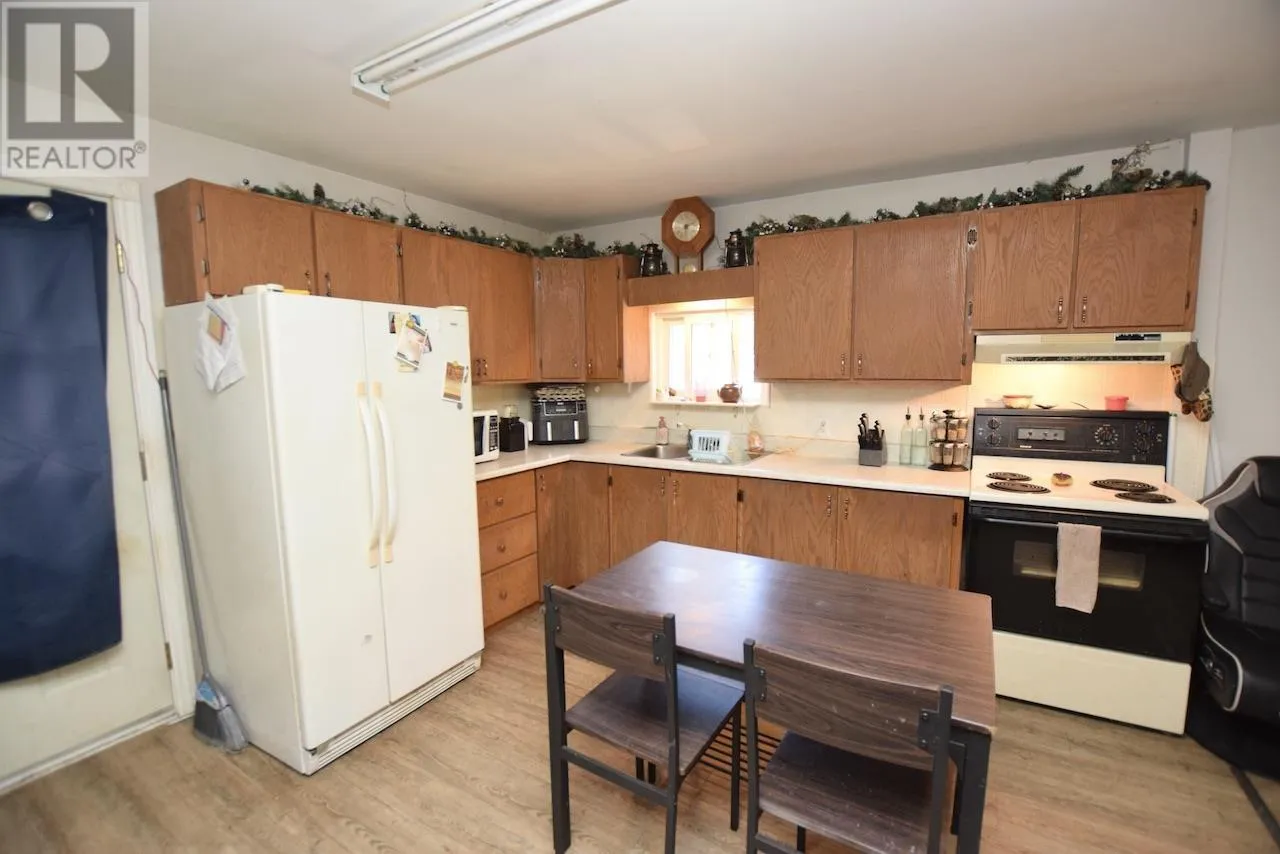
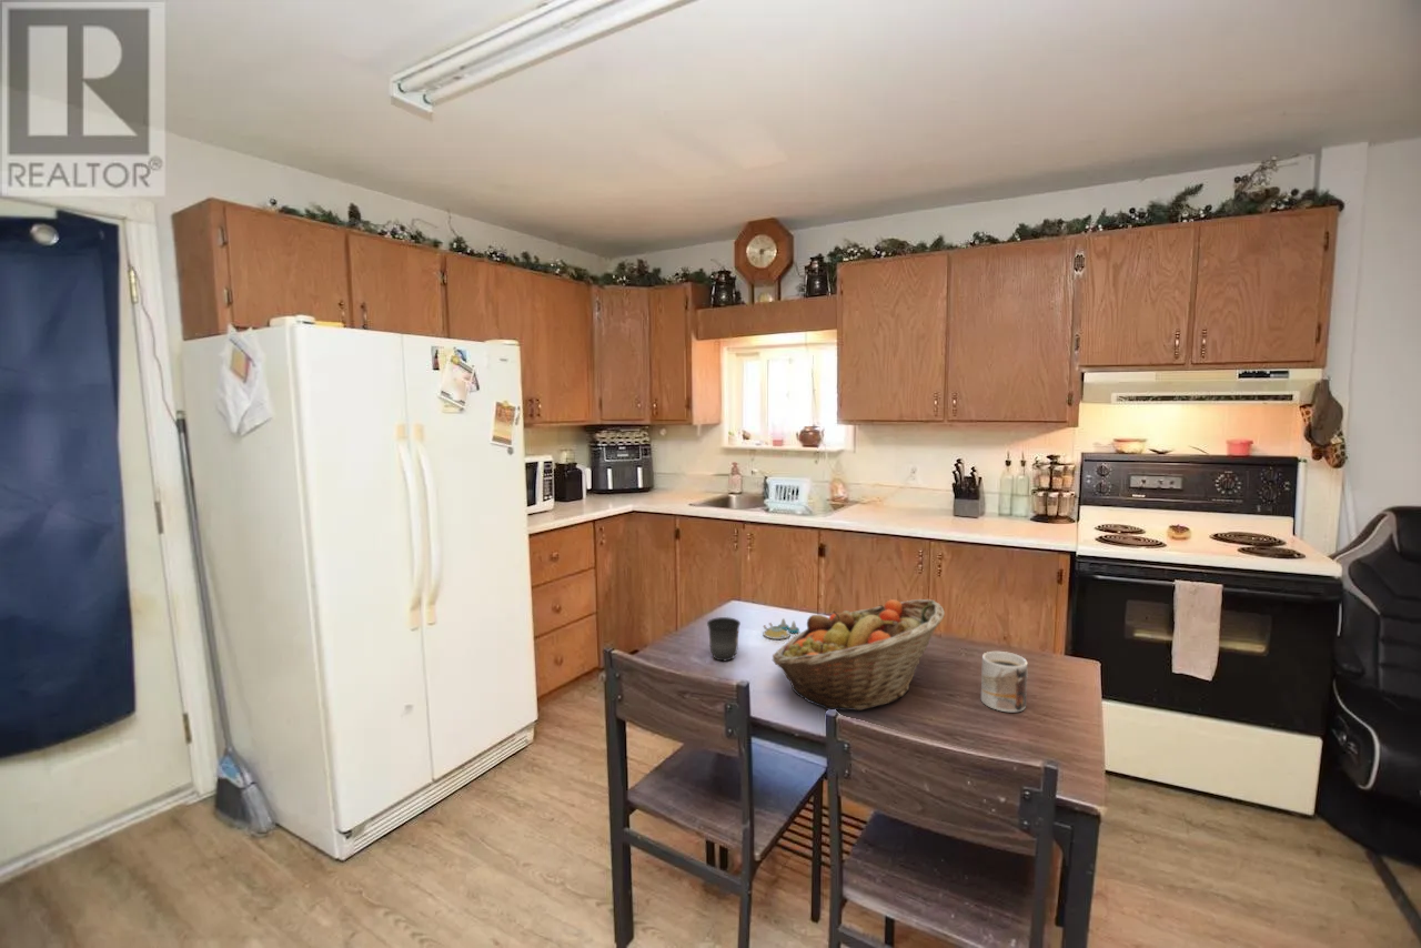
+ mug (1008, 679)
+ mug (724, 637)
+ fruit basket (858, 645)
+ salt and pepper shaker set (779, 627)
